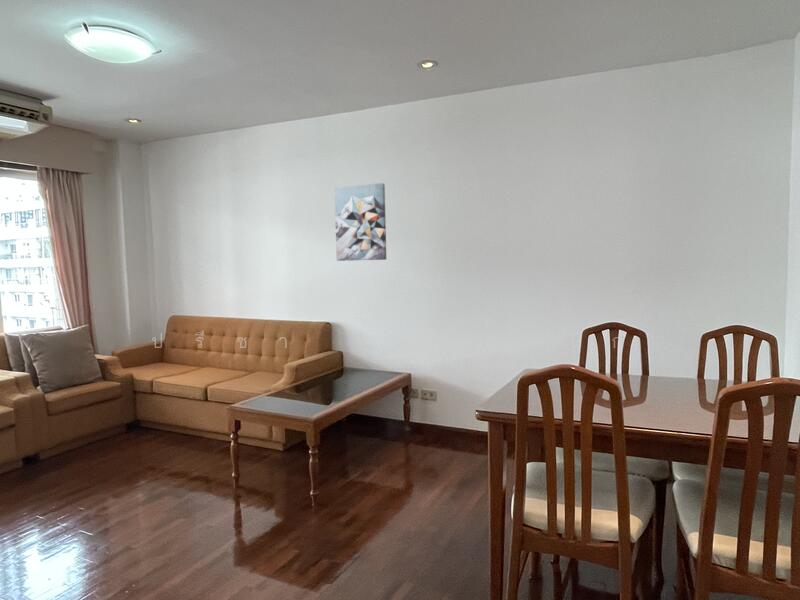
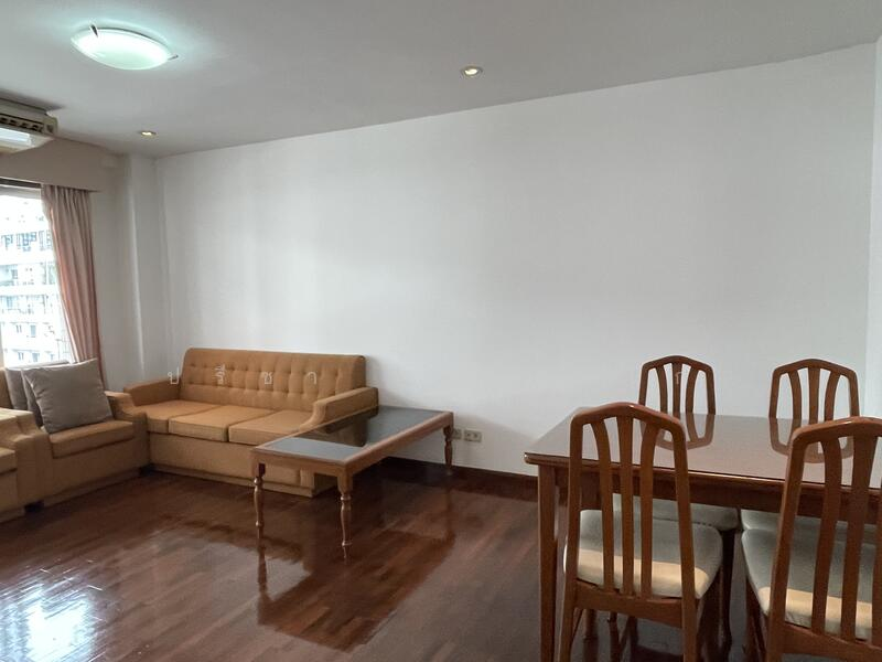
- wall art (360, 223)
